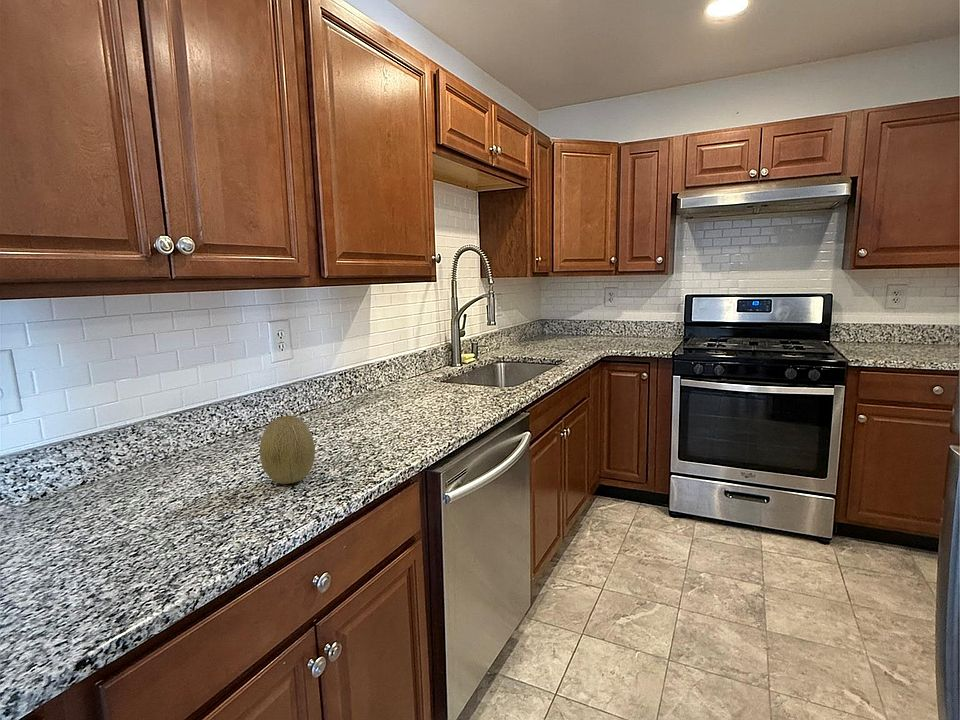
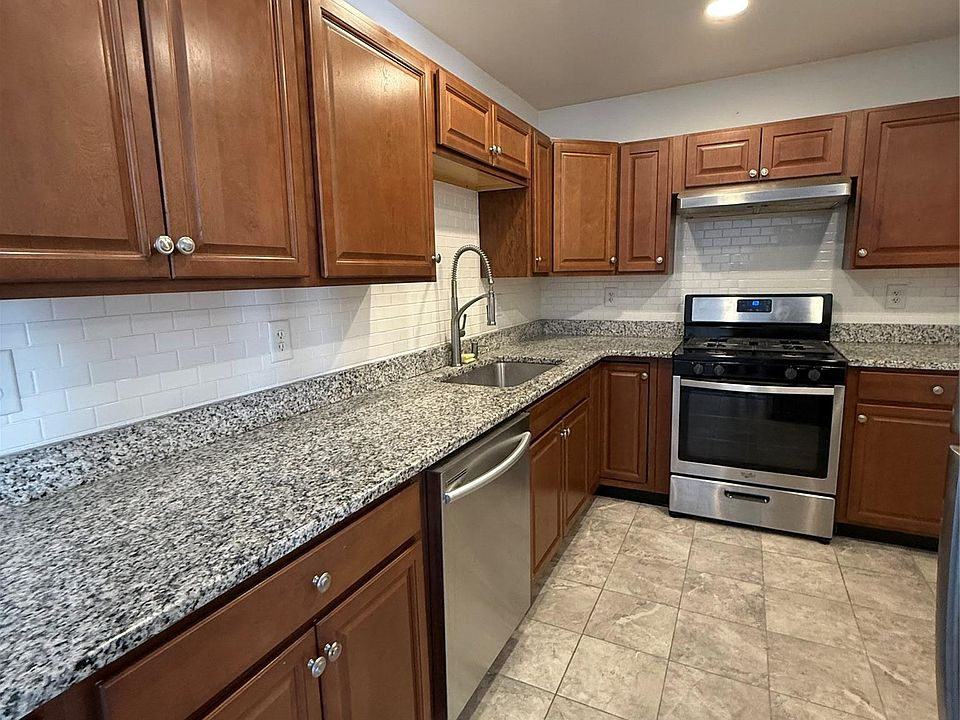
- fruit (287, 449)
